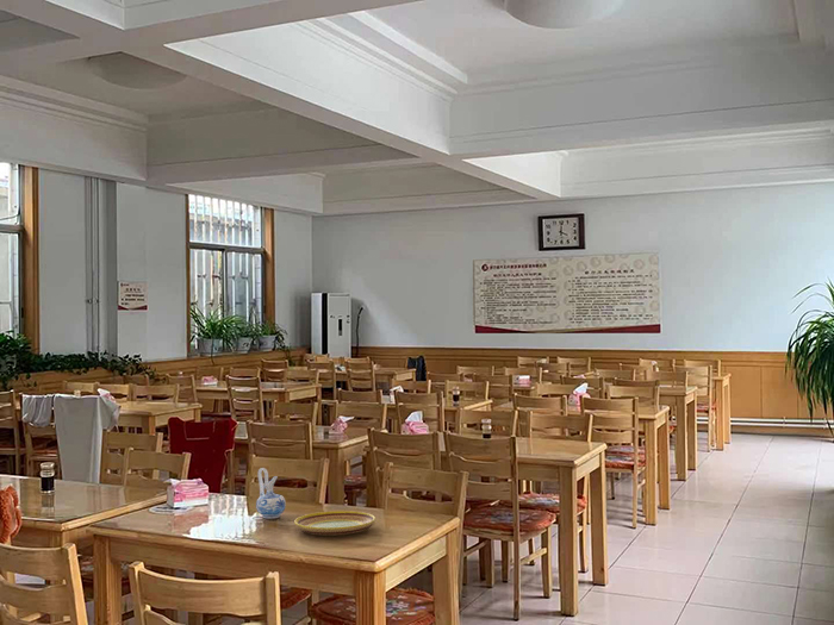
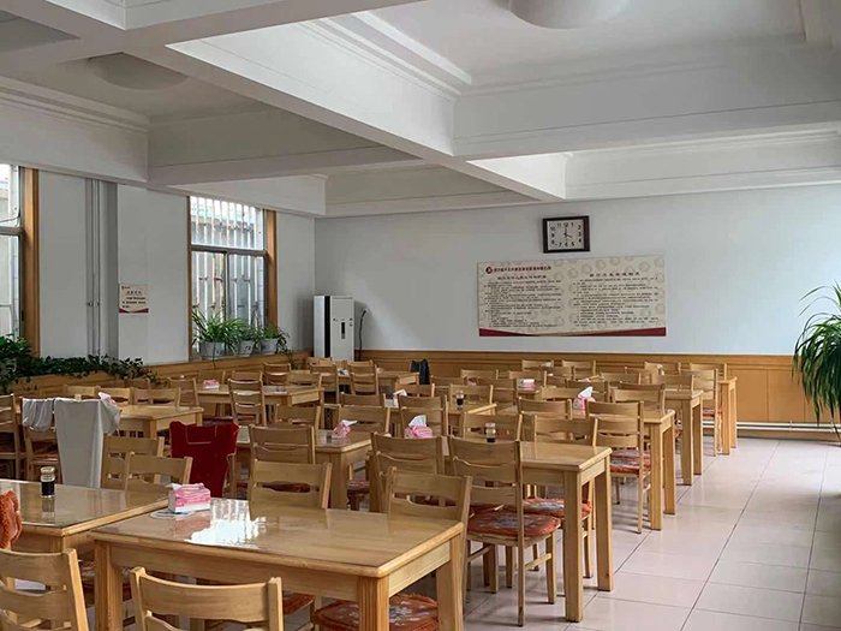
- plate (335, 524)
- ceramic pitcher (270, 492)
